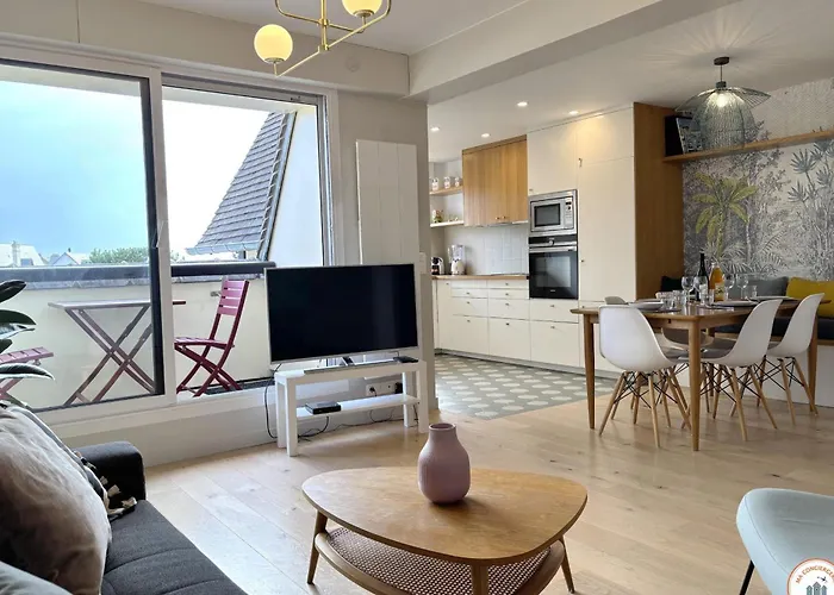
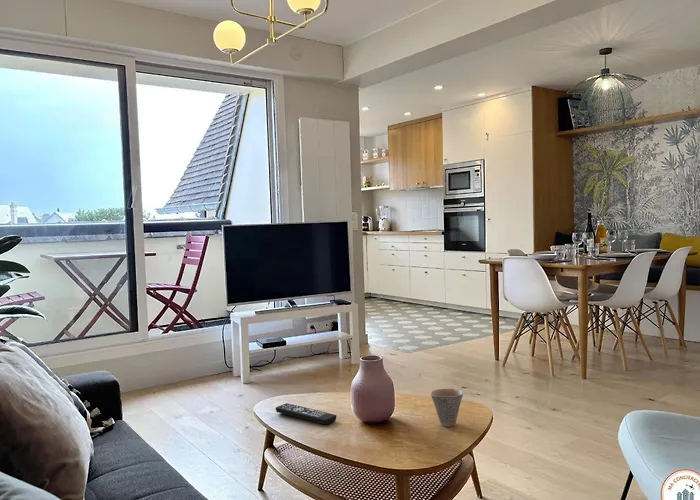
+ cup (447, 407)
+ remote control (305, 413)
